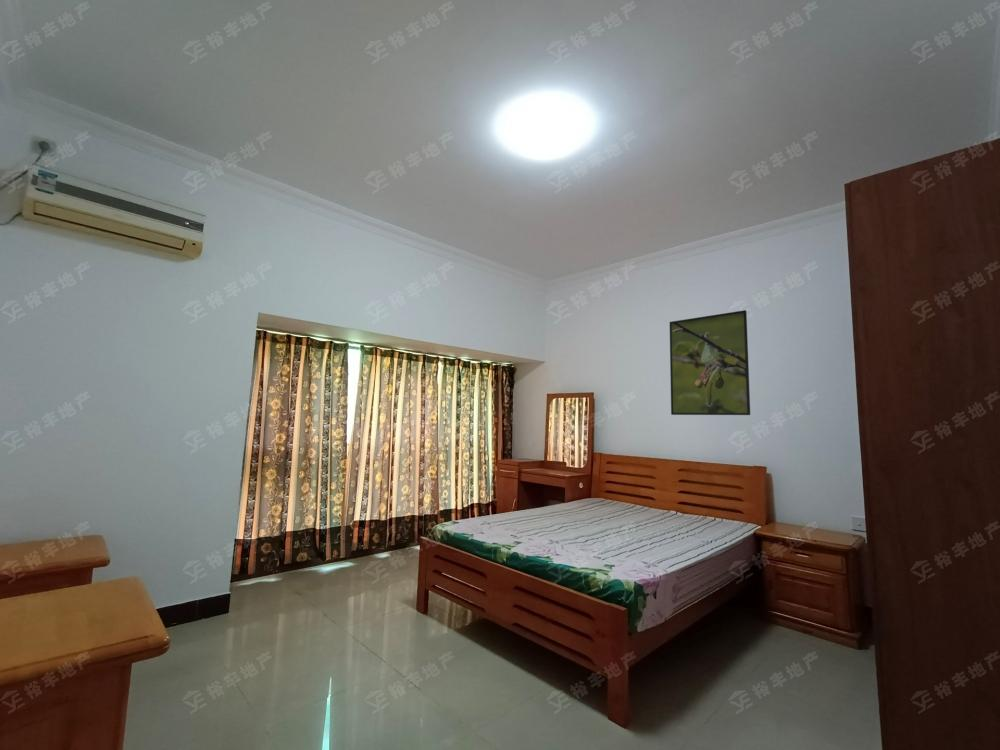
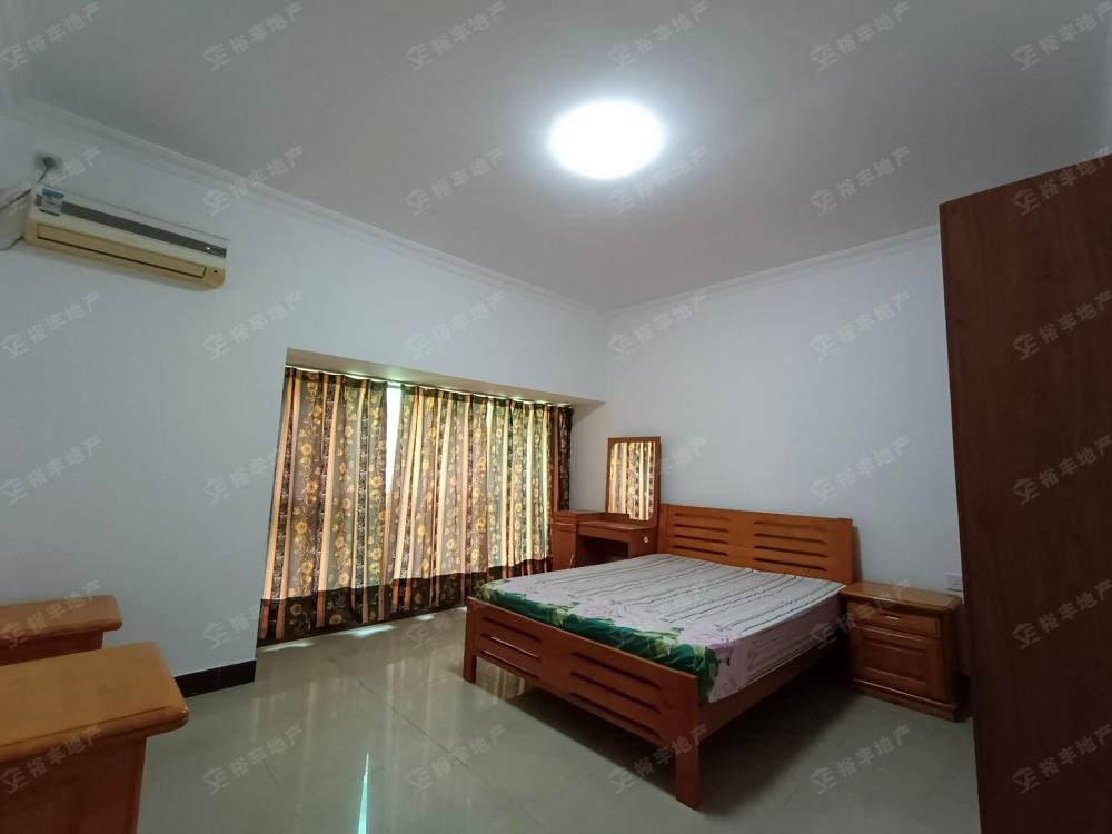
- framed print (707, 365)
